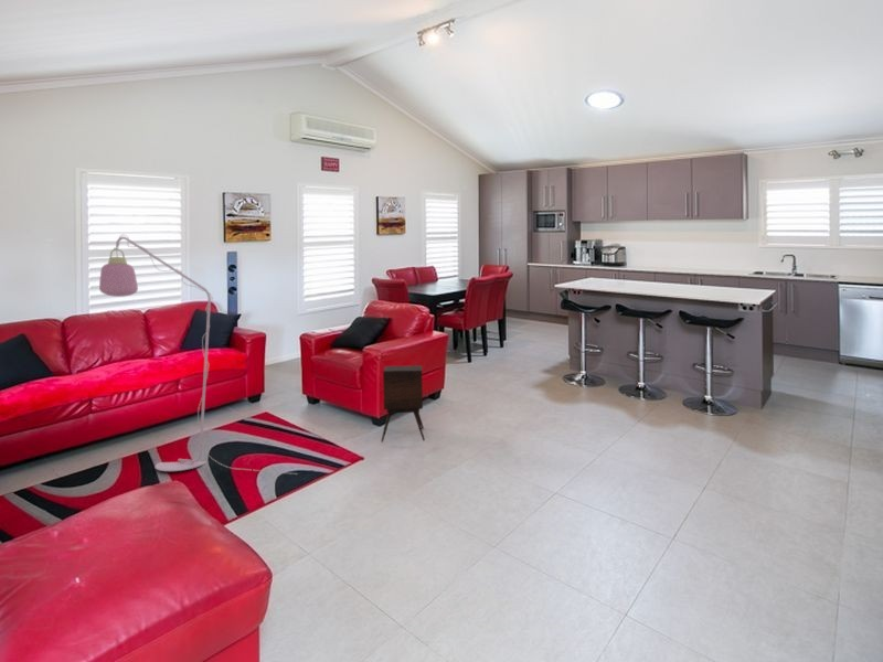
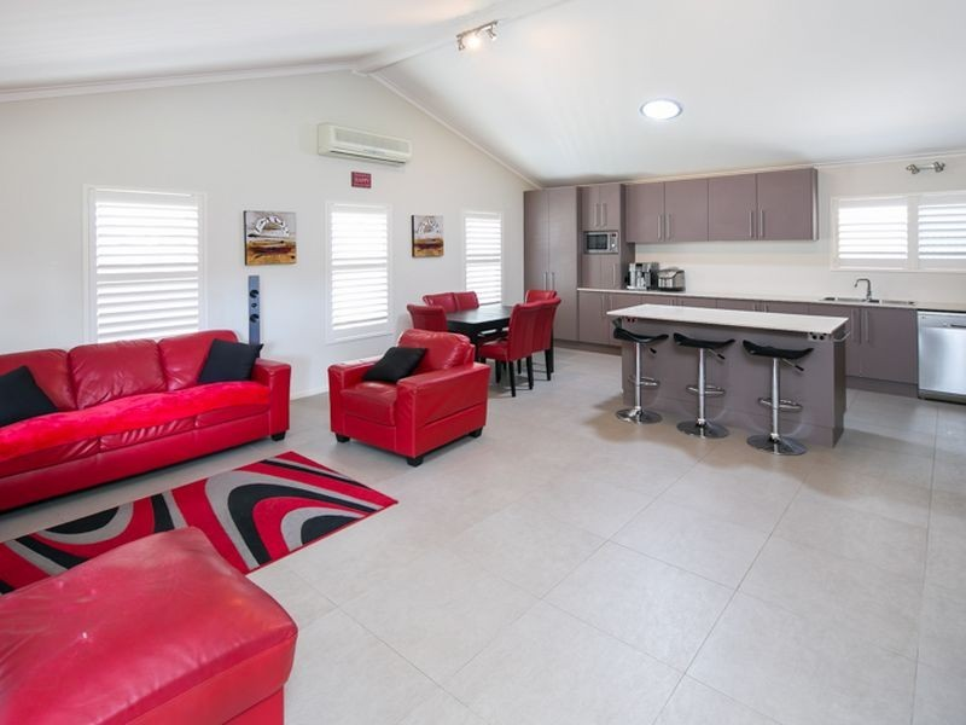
- floor lamp (202, 346)
- side table (403, 402)
